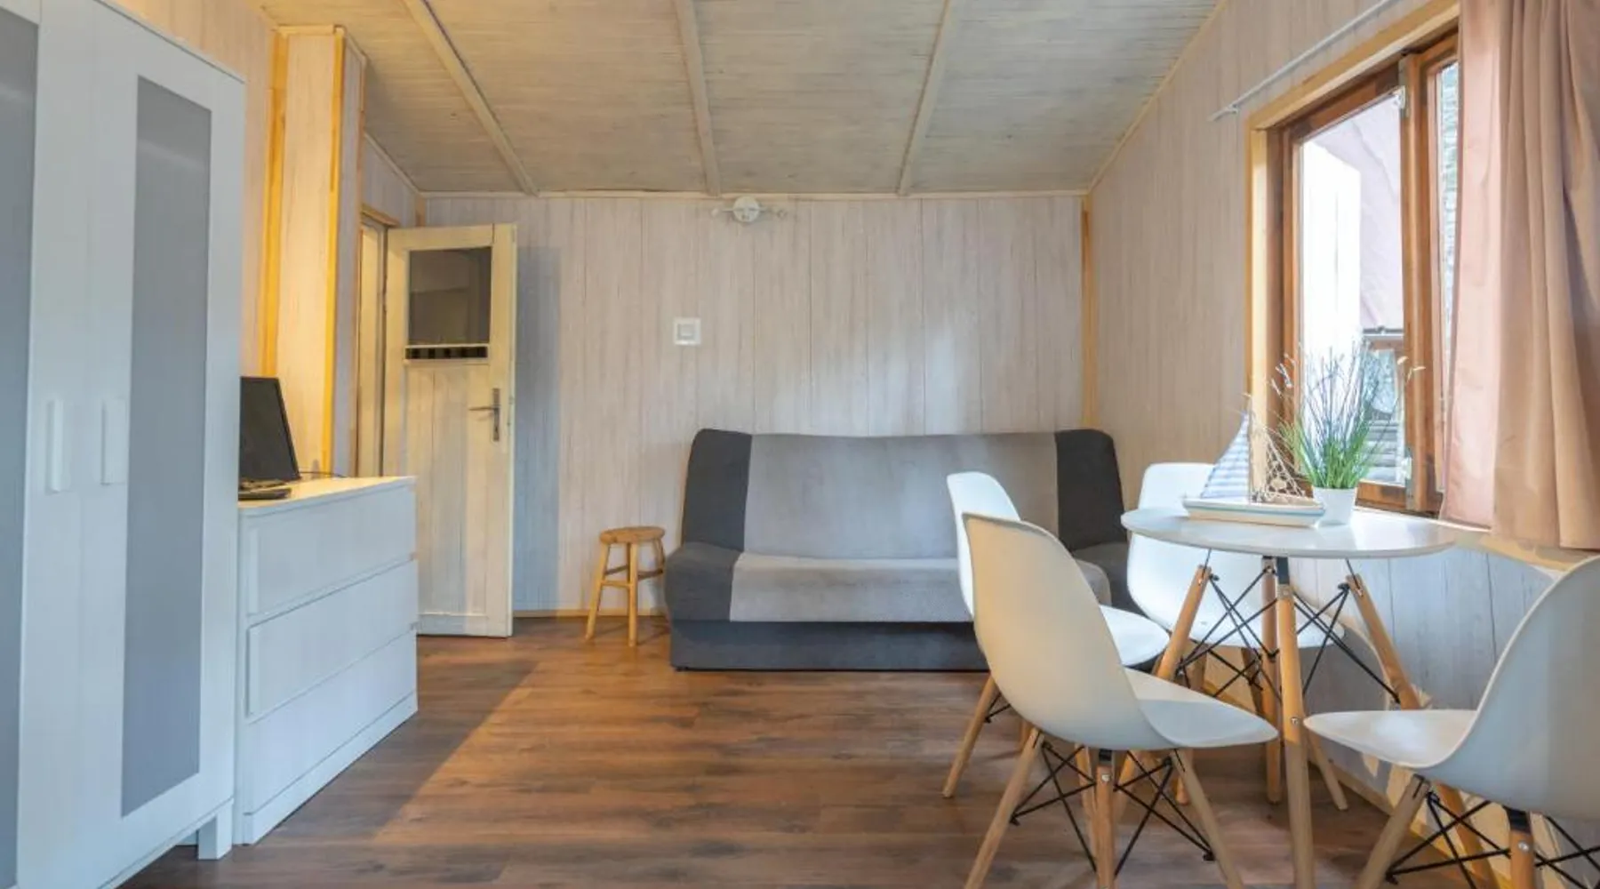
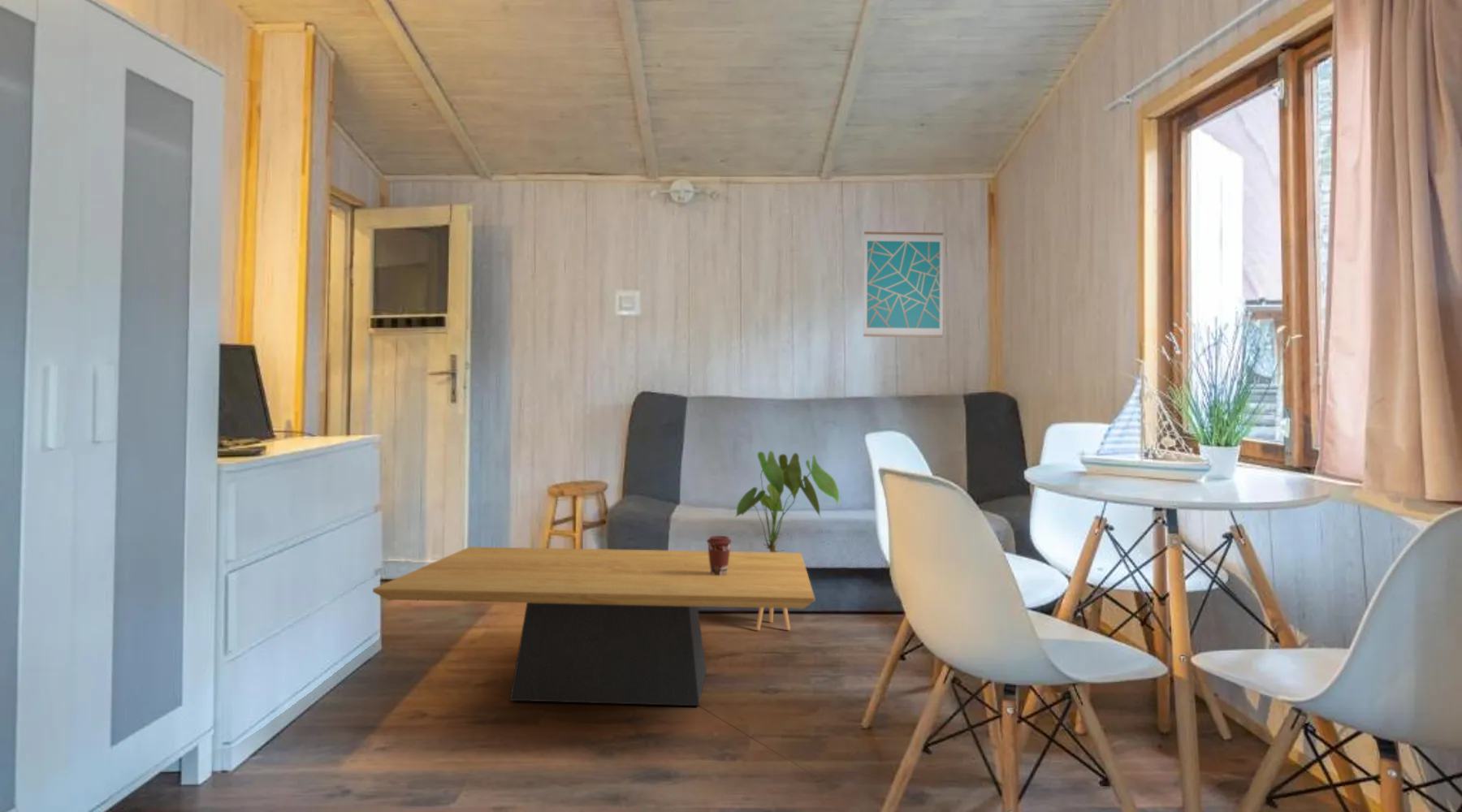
+ wall art (903, 284)
+ coffee cup (719, 555)
+ coffee table (614, 626)
+ house plant (780, 537)
